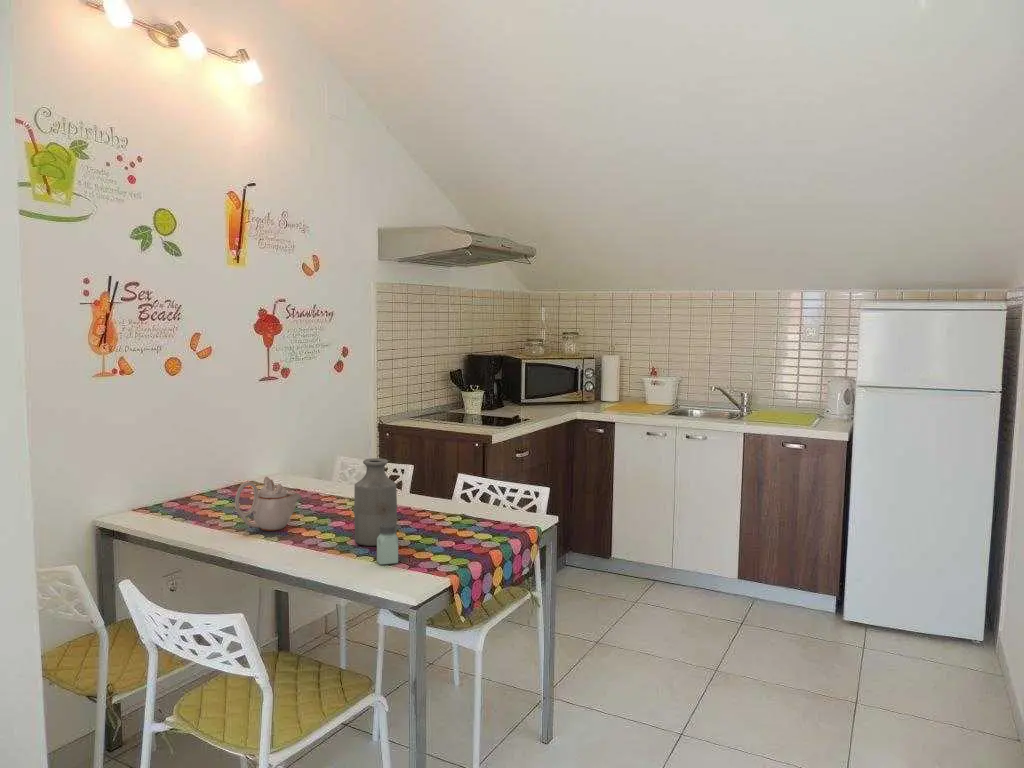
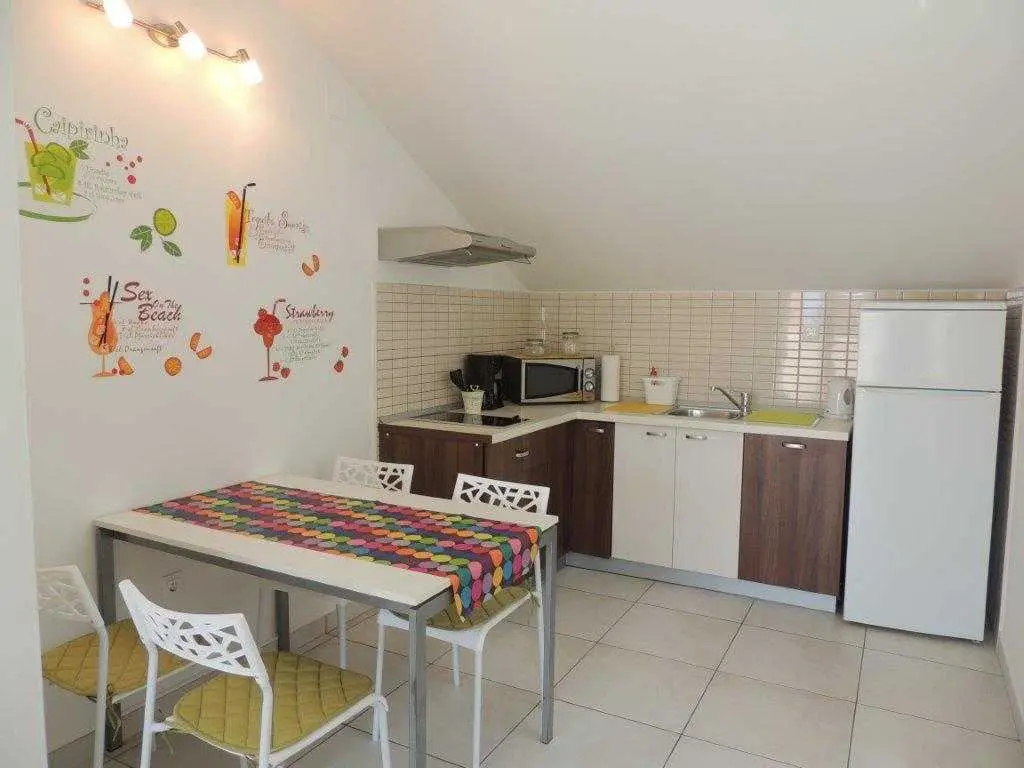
- saltshaker (387, 543)
- bottle (375, 500)
- teapot (269, 503)
